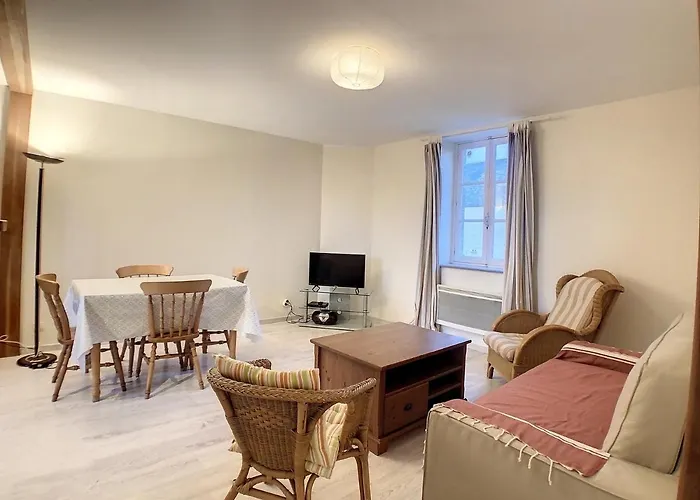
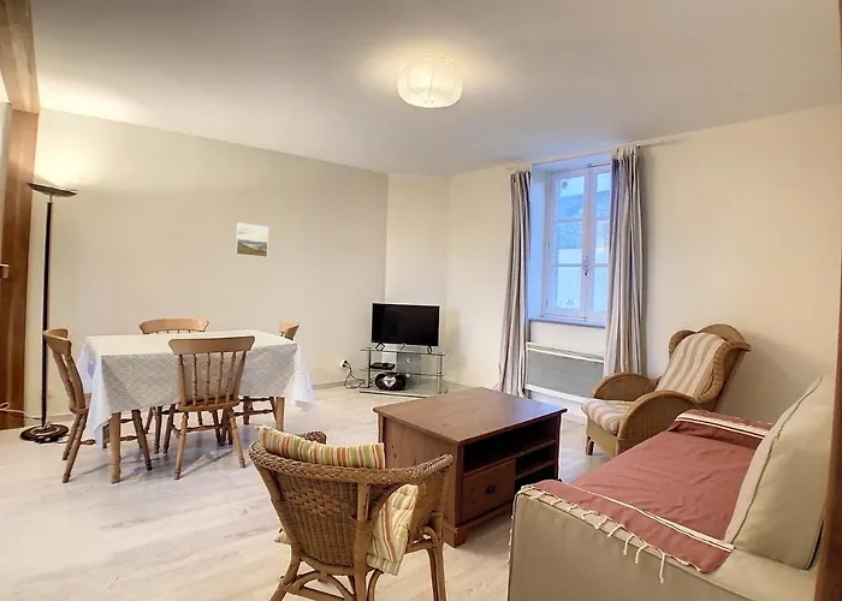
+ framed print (251, 240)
